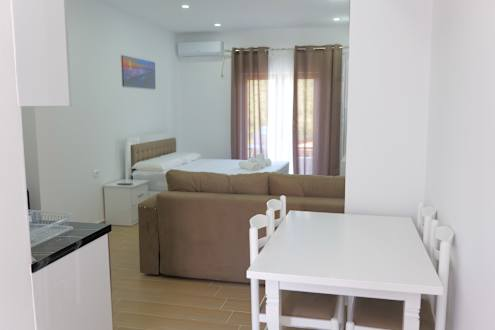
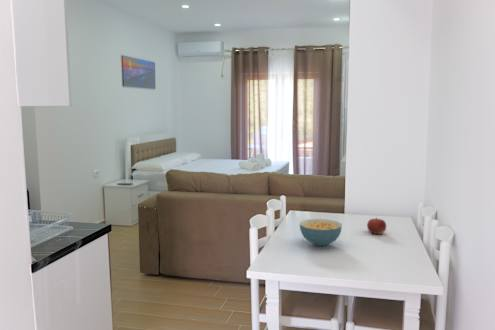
+ cereal bowl (320, 234)
+ fruit (376, 225)
